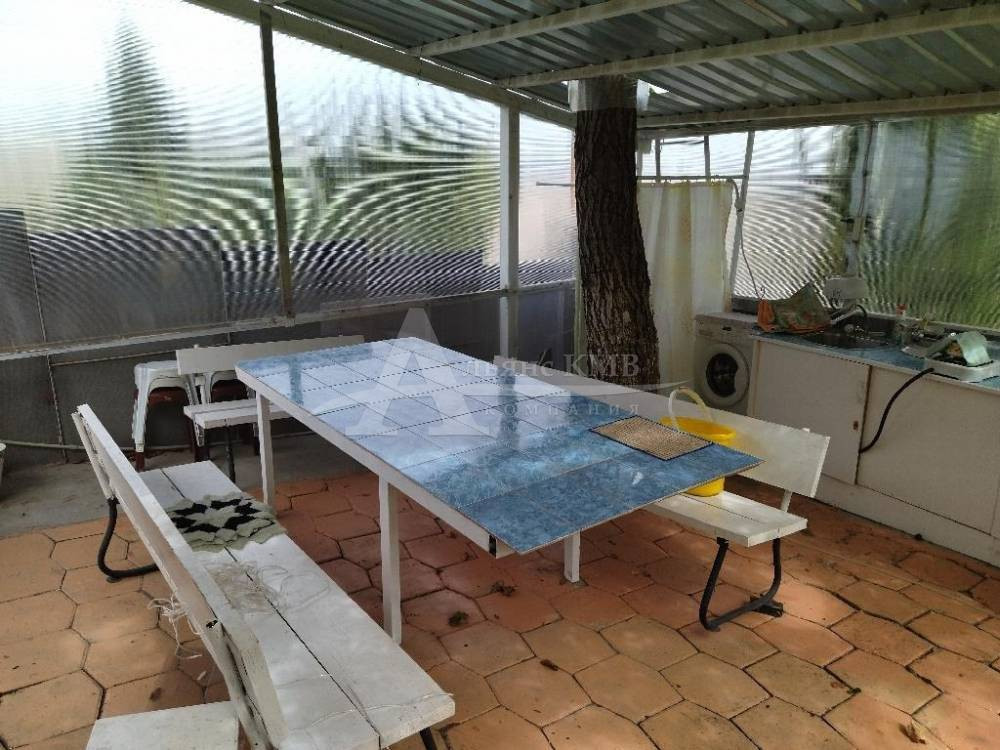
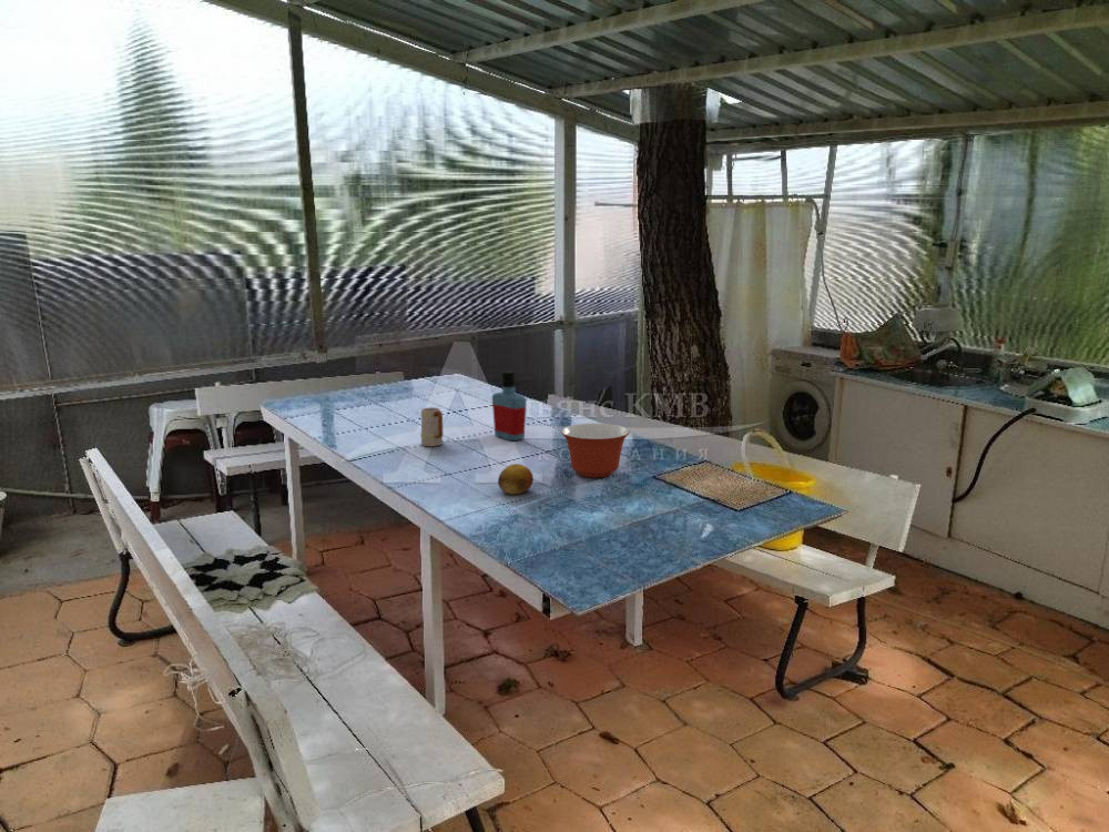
+ mixing bowl (594, 451)
+ fruit (515, 478)
+ bottle (508, 404)
+ mug (433, 427)
